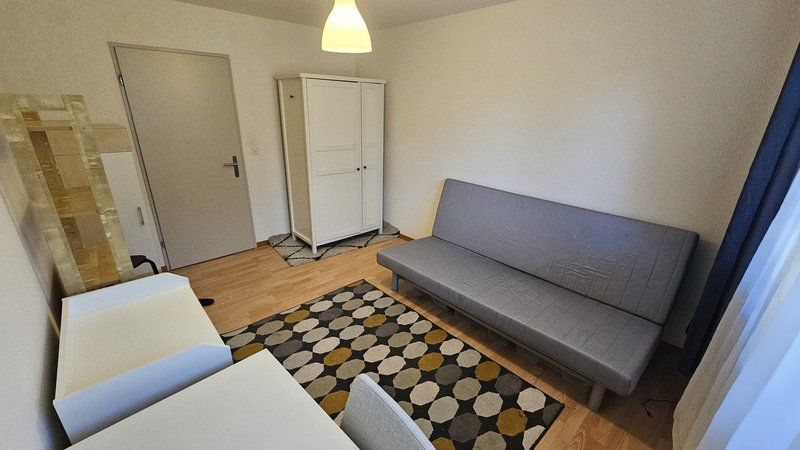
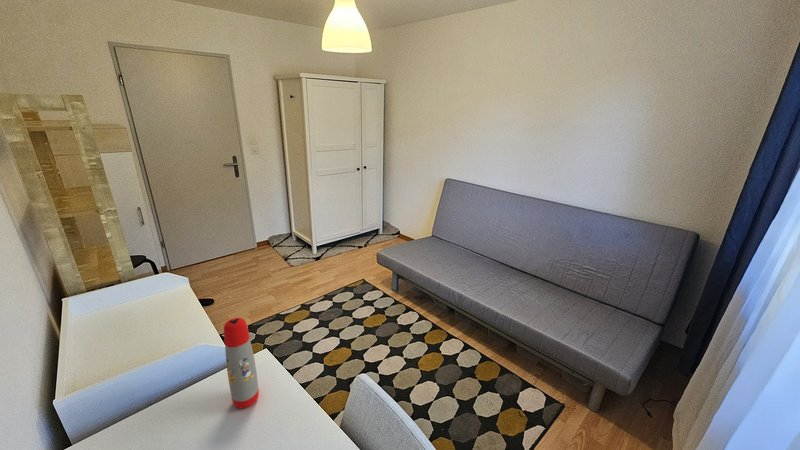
+ water bottle (240, 362)
